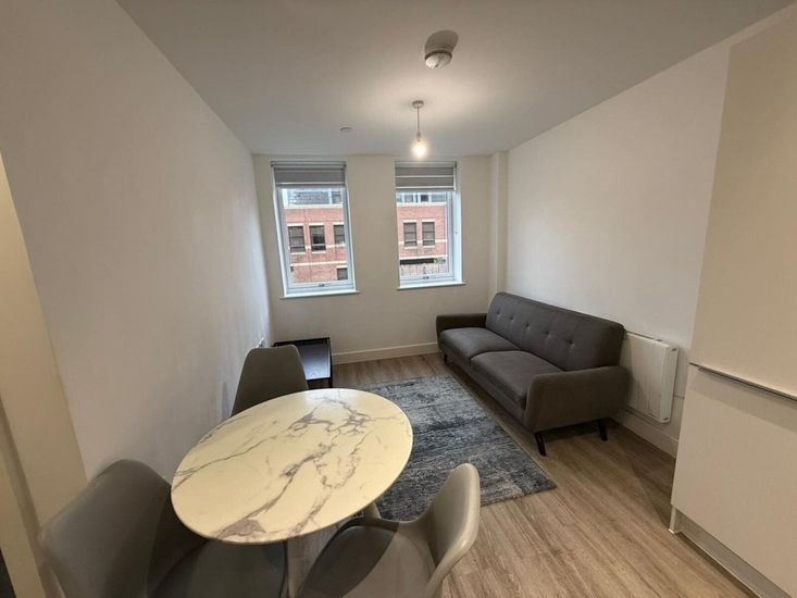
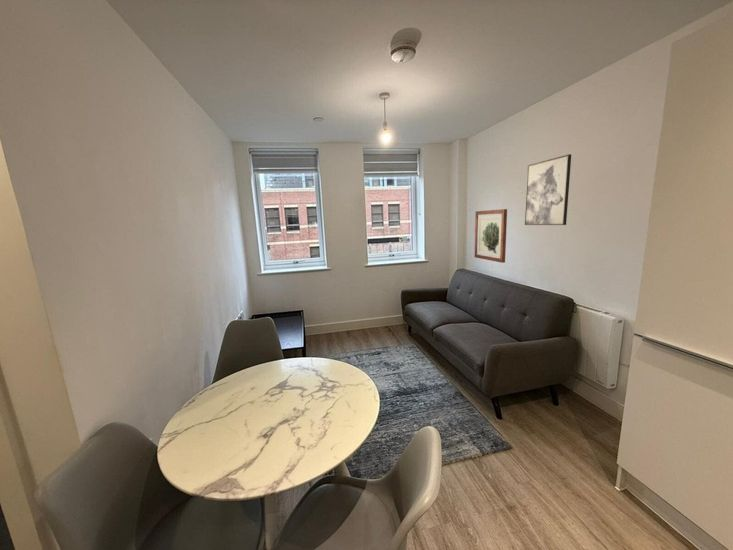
+ wall art (545, 193)
+ wall art (489, 235)
